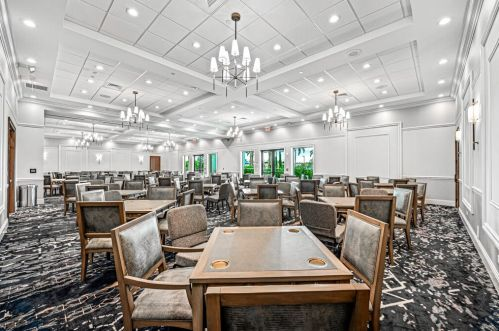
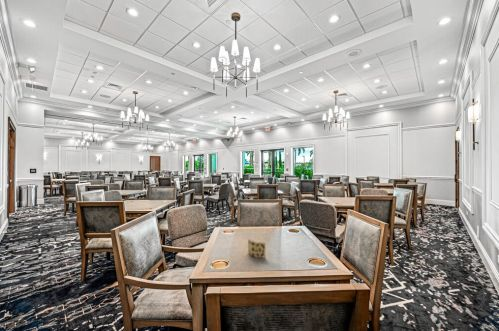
+ playing card (256, 248)
